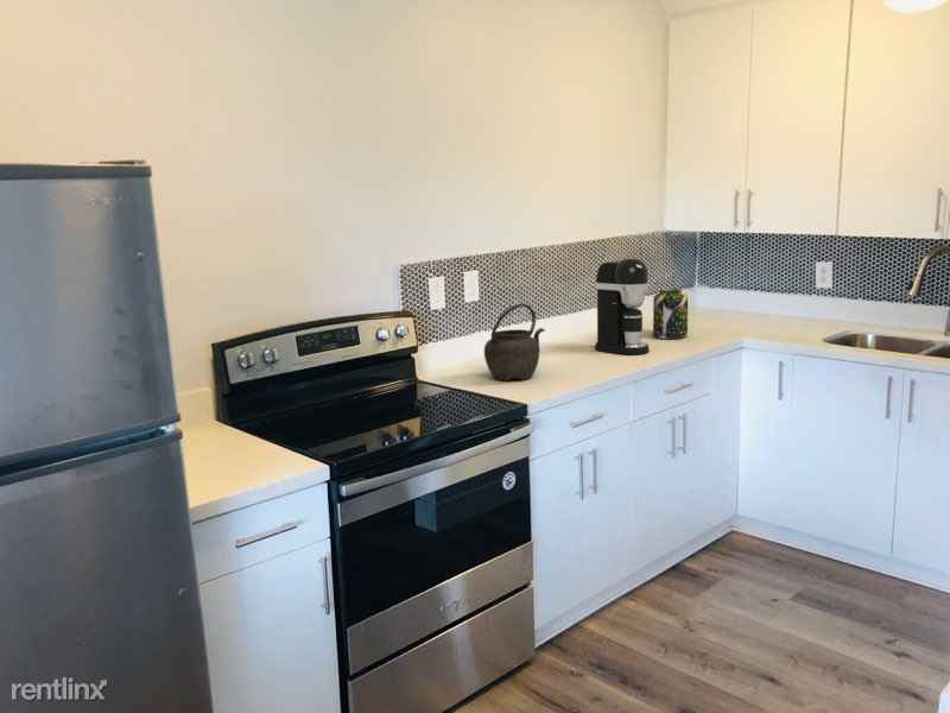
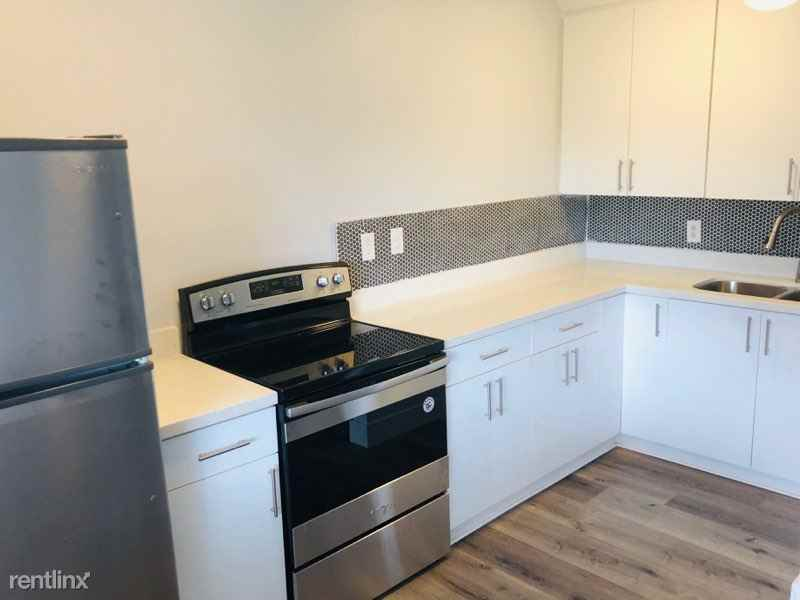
- kettle (518, 339)
- jar (670, 313)
- coffee maker (621, 304)
